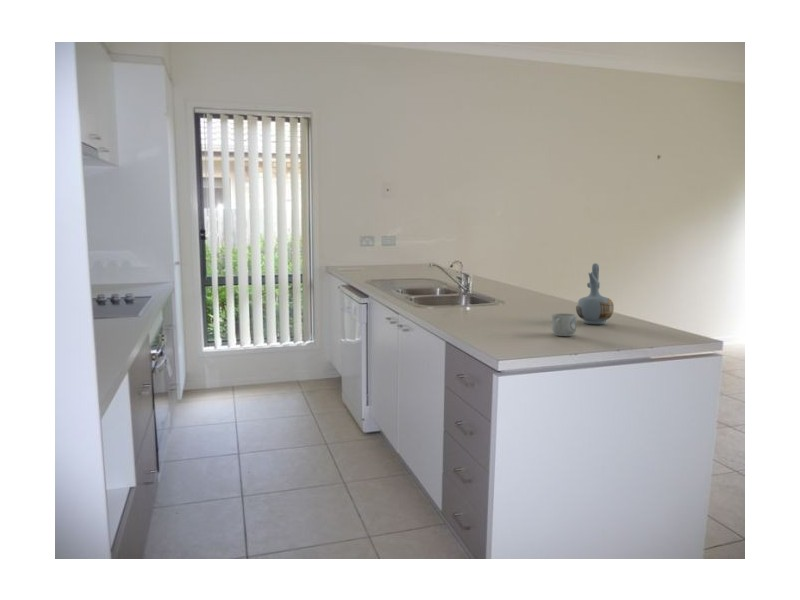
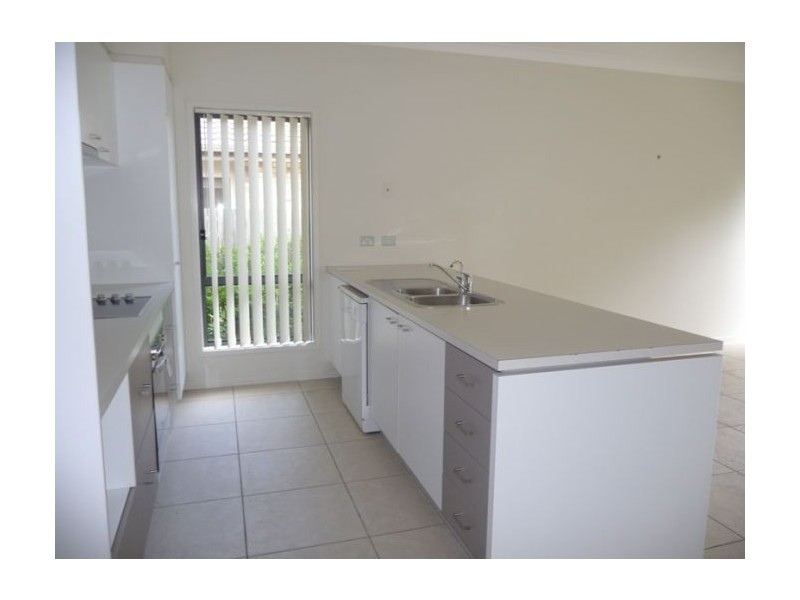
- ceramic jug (594, 293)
- mug (562, 325)
